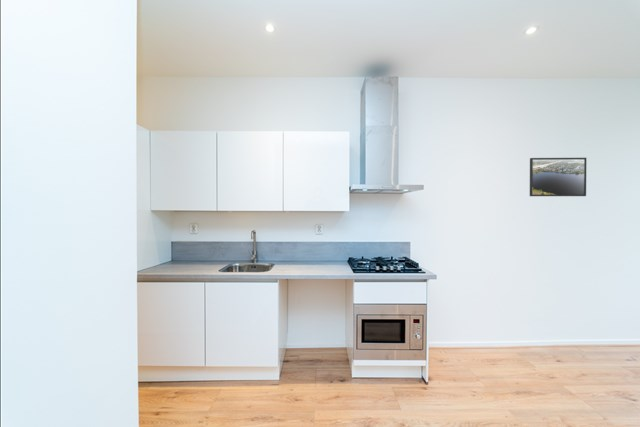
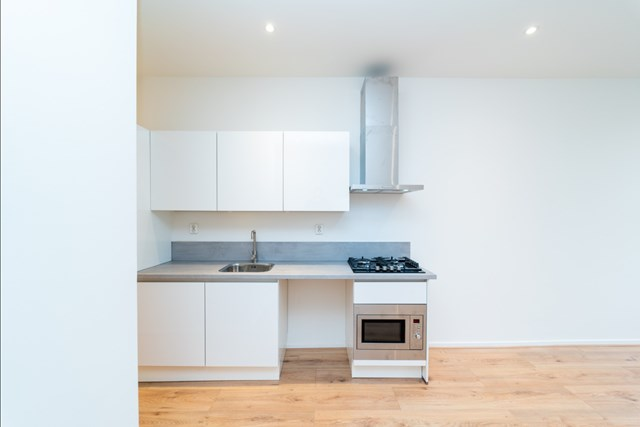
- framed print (557, 177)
